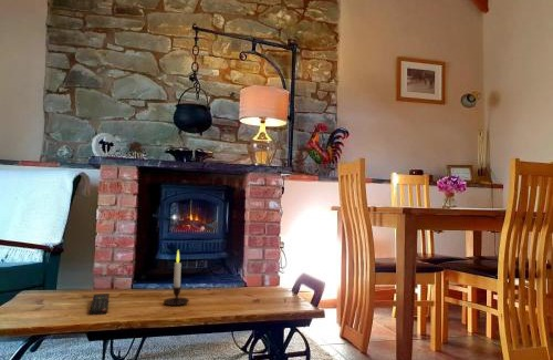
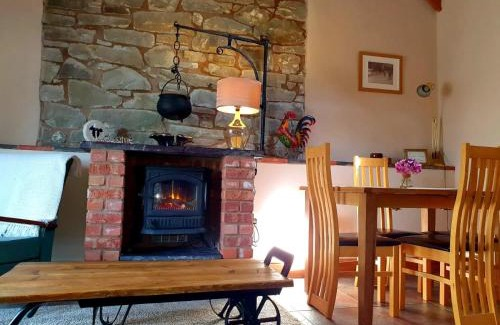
- candle (177, 275)
- remote control (100, 304)
